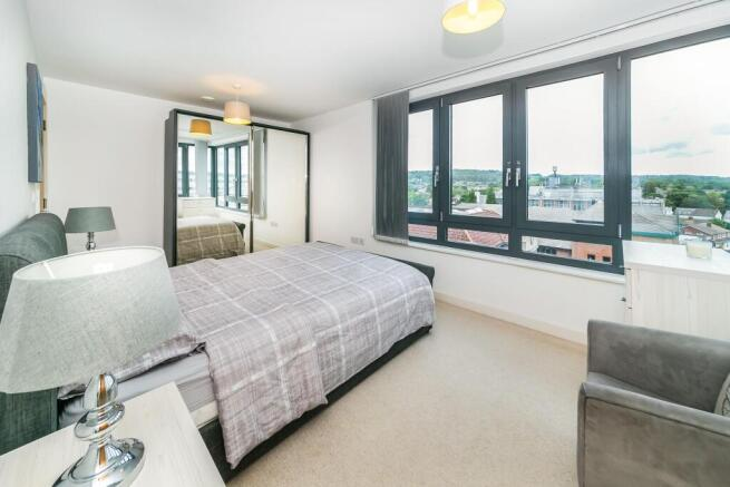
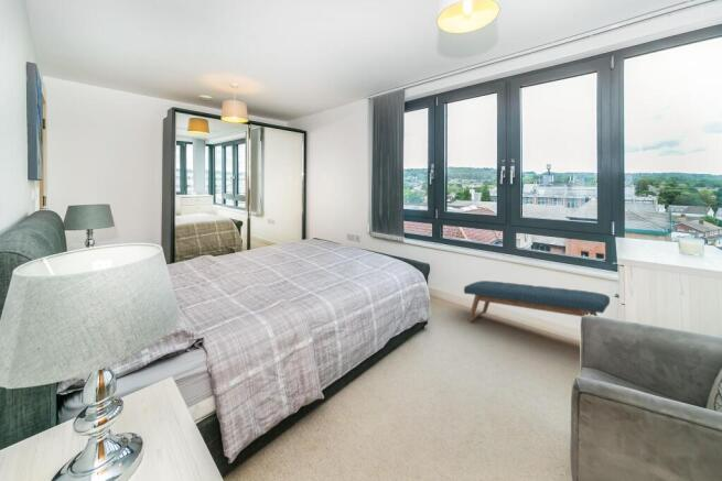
+ bench (531, 308)
